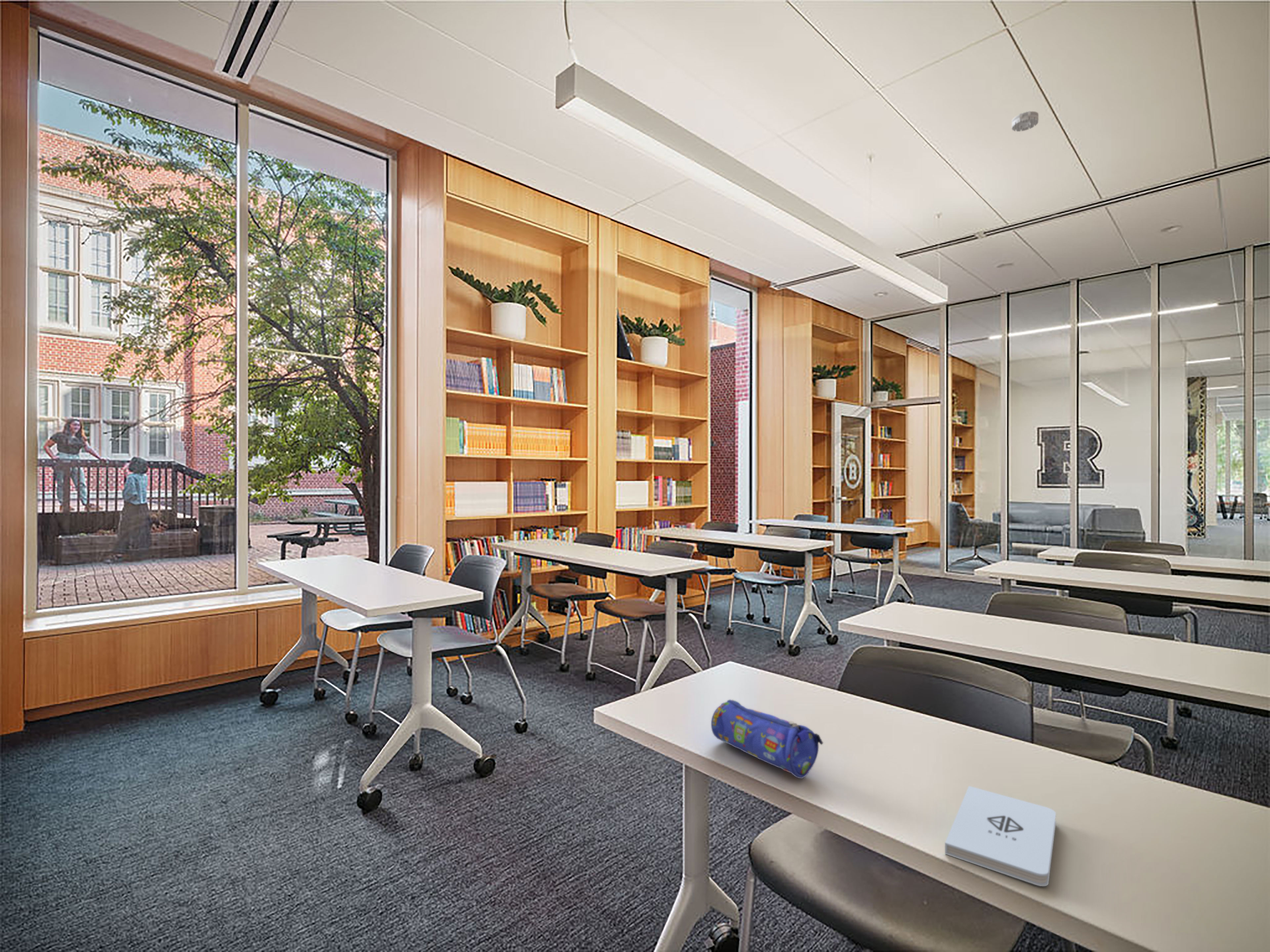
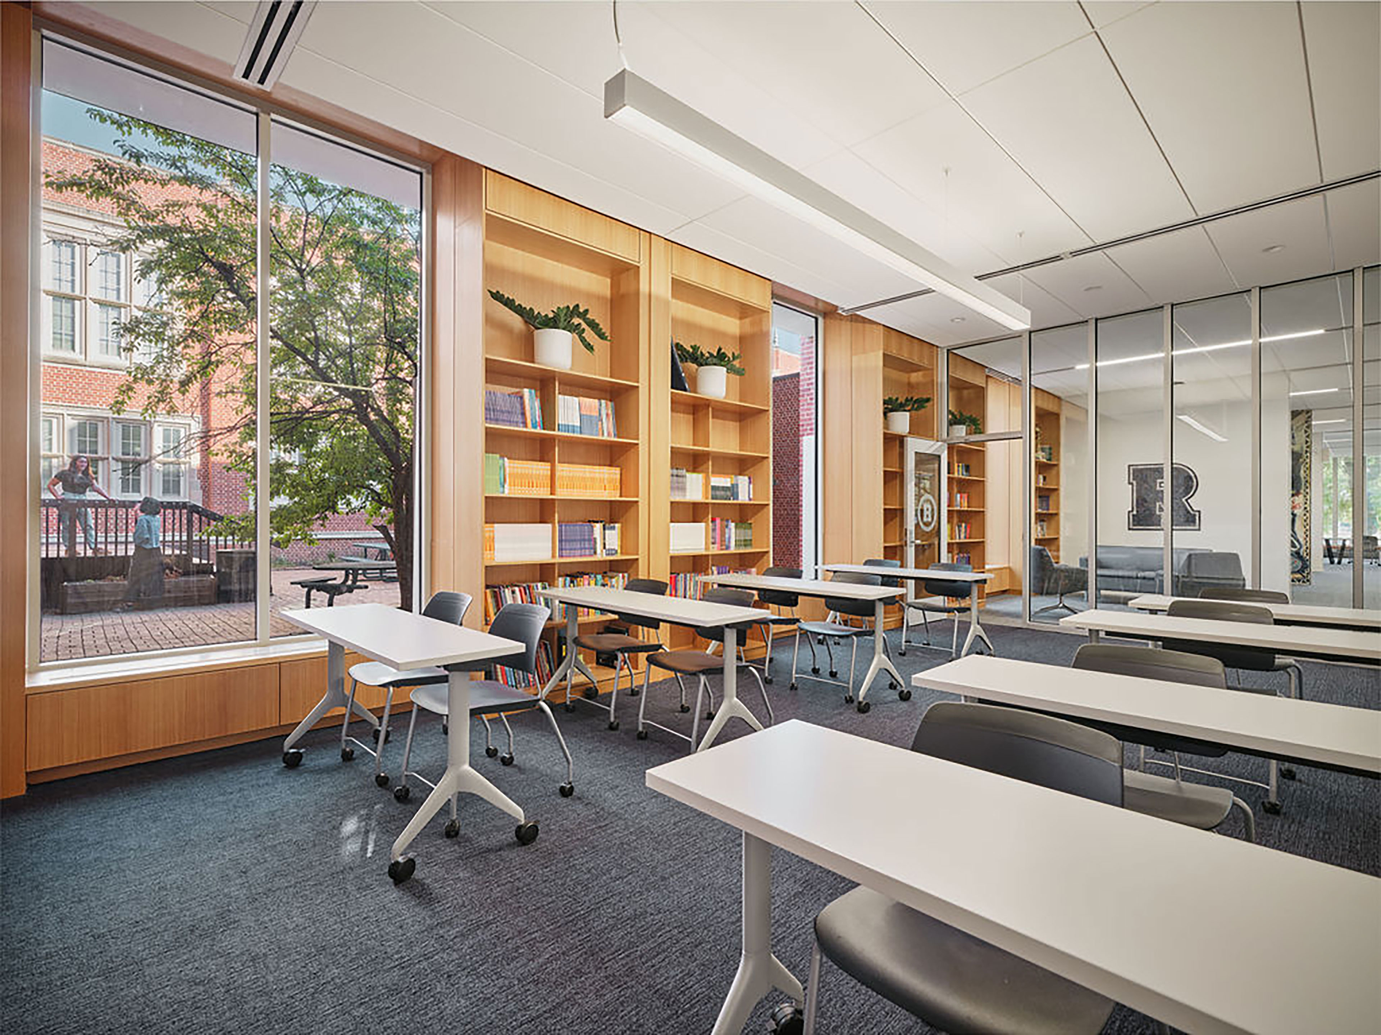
- notepad (1003, 831)
- smoke detector (1025, 121)
- pencil case (763, 734)
